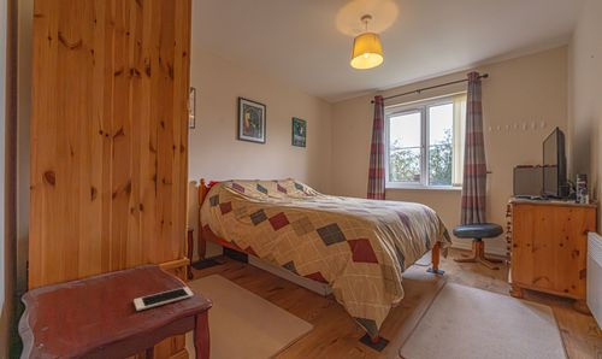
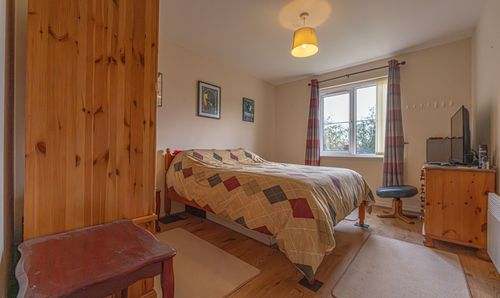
- cell phone (164, 298)
